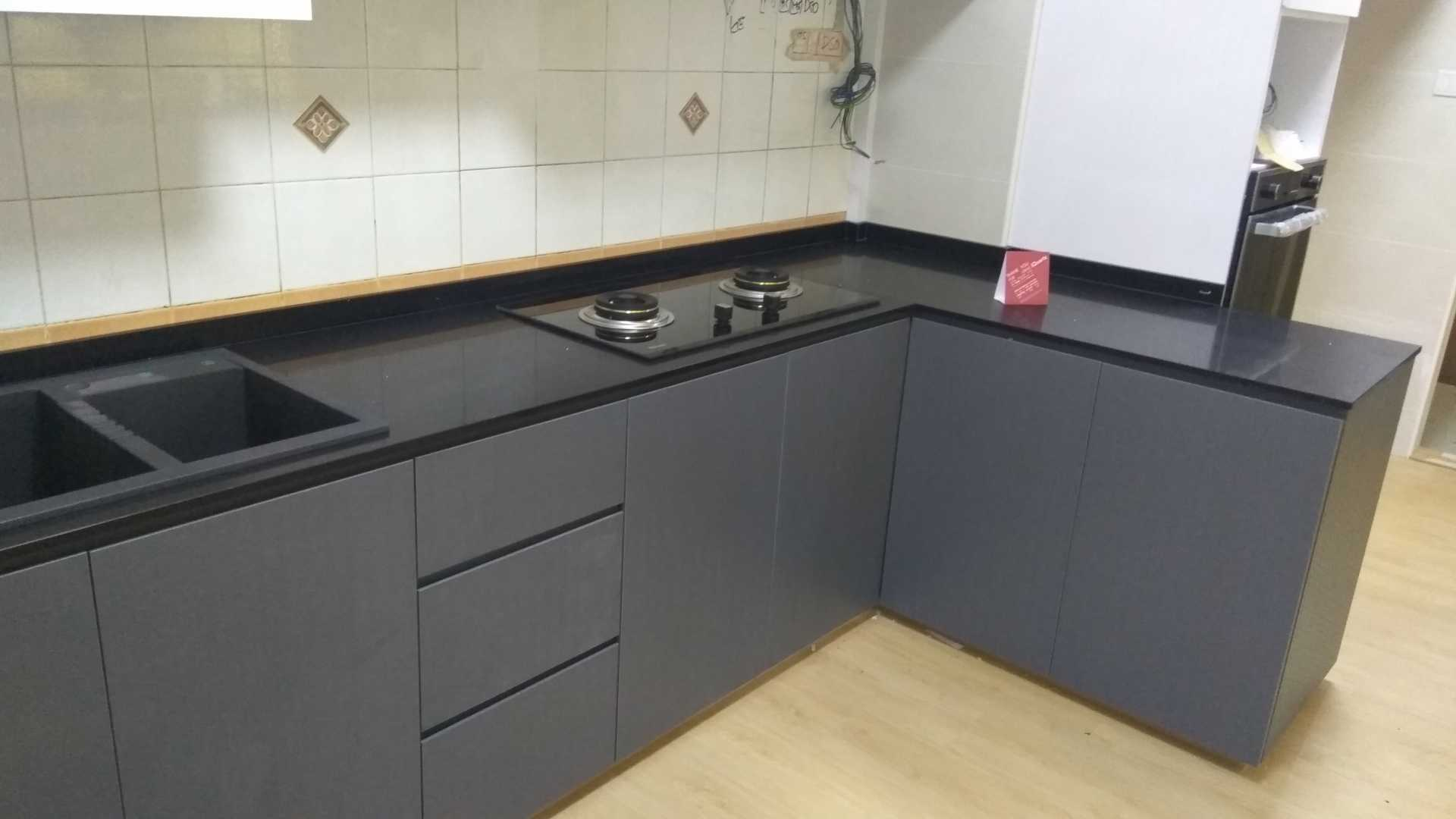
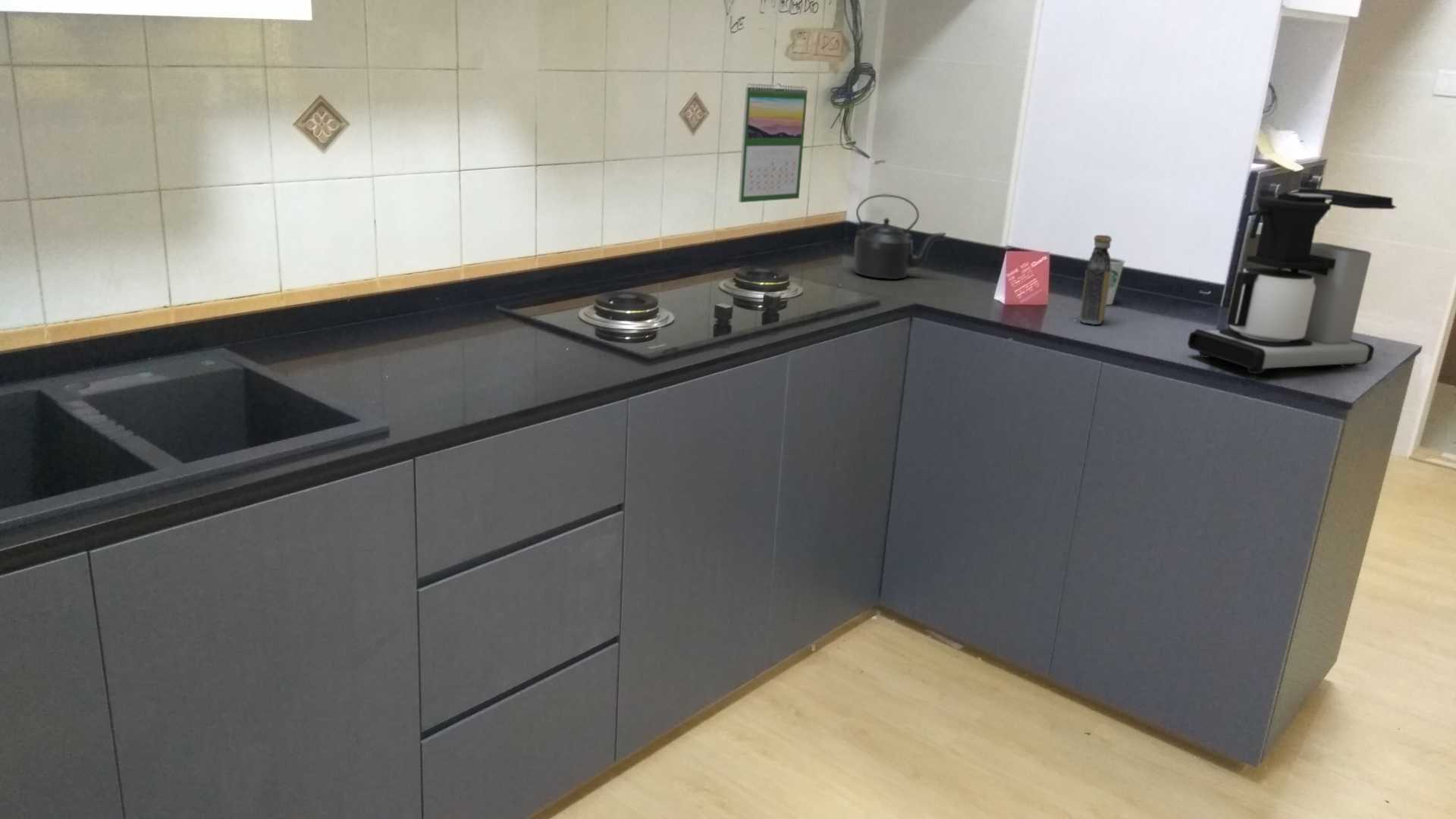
+ kettle (899, 236)
+ calendar (774, 142)
+ dixie cup (1109, 281)
+ bottle (1097, 278)
+ coffee maker (1294, 279)
